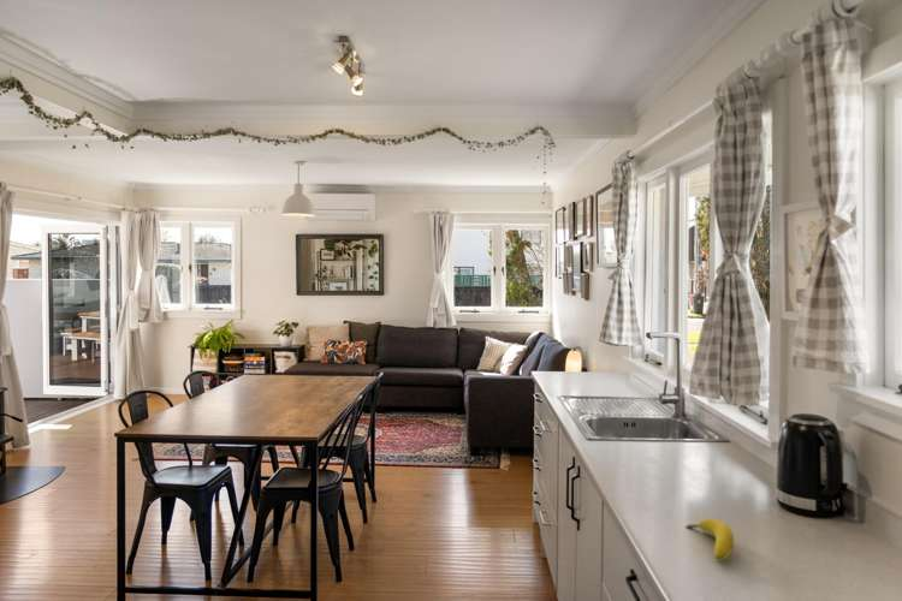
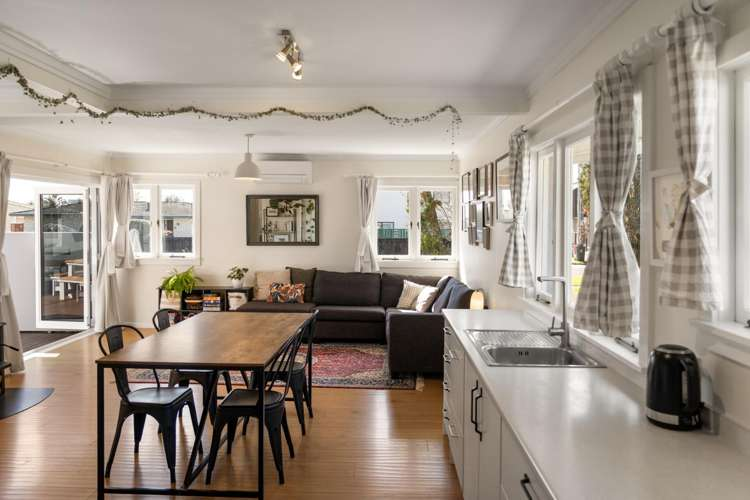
- fruit (714, 535)
